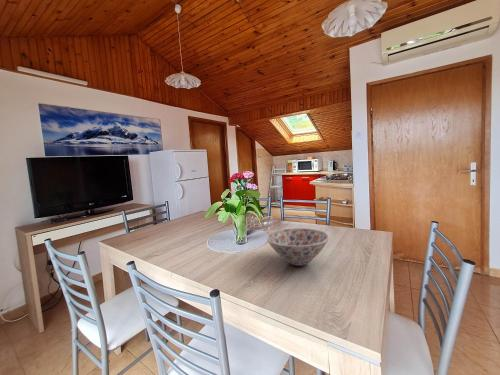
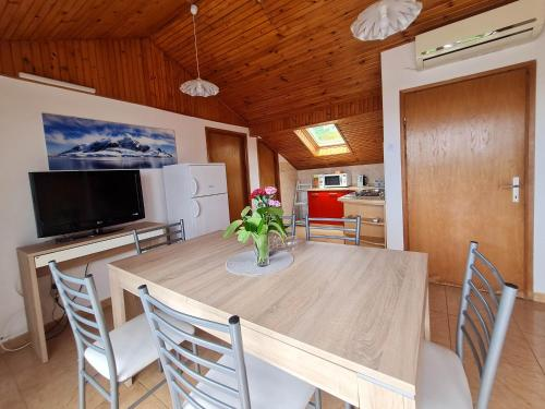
- bowl (297, 249)
